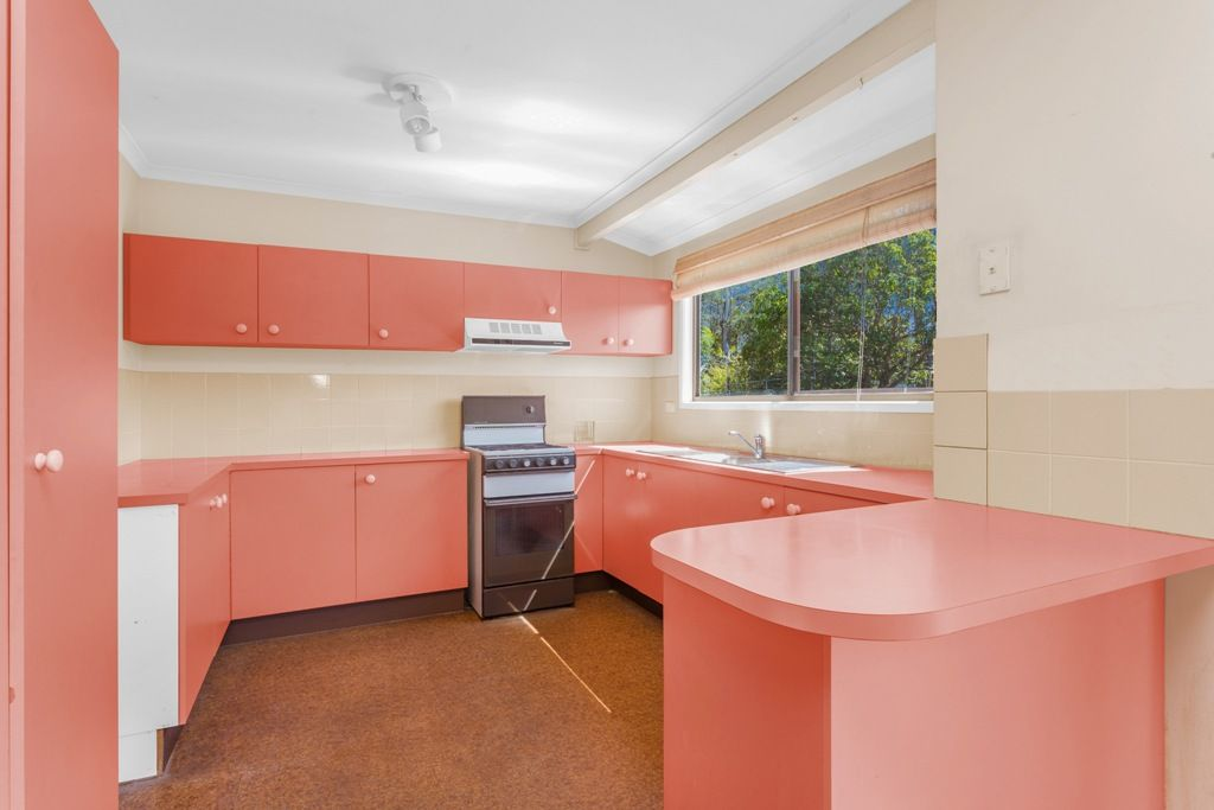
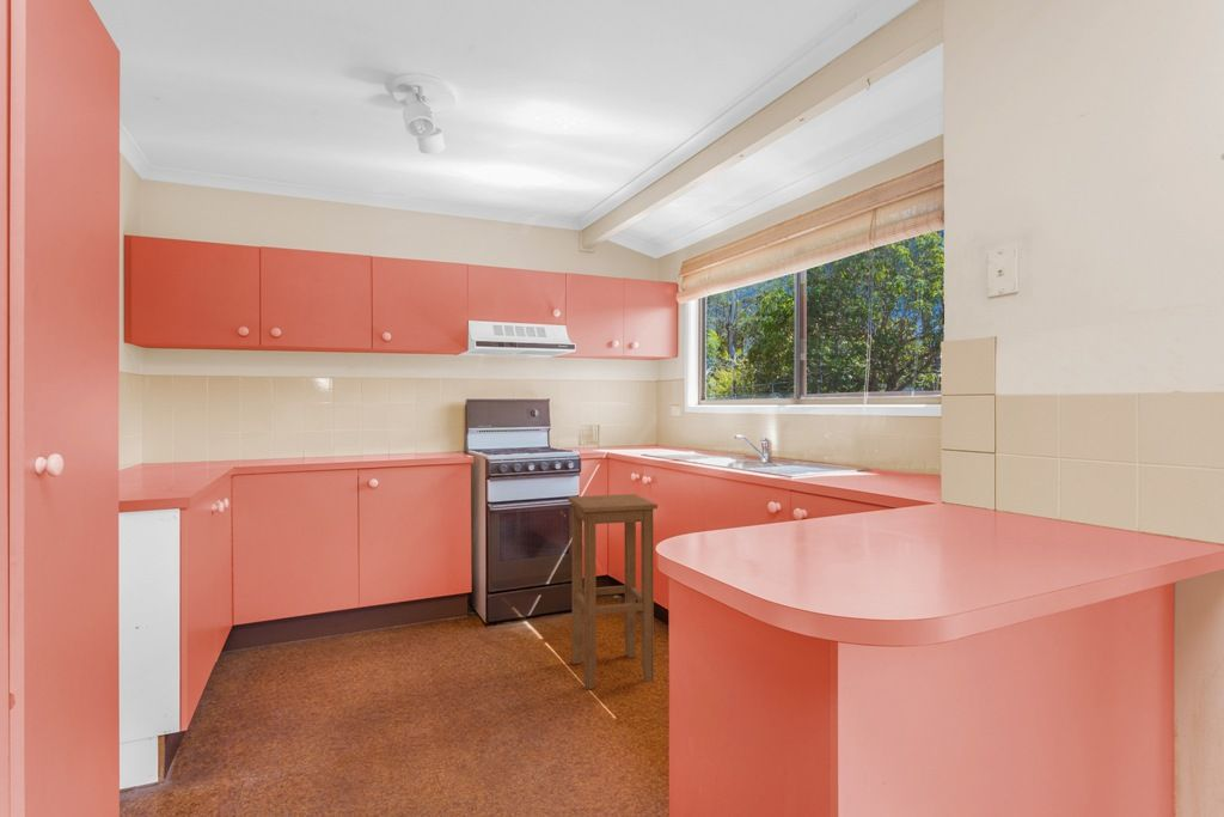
+ stool (611, 586)
